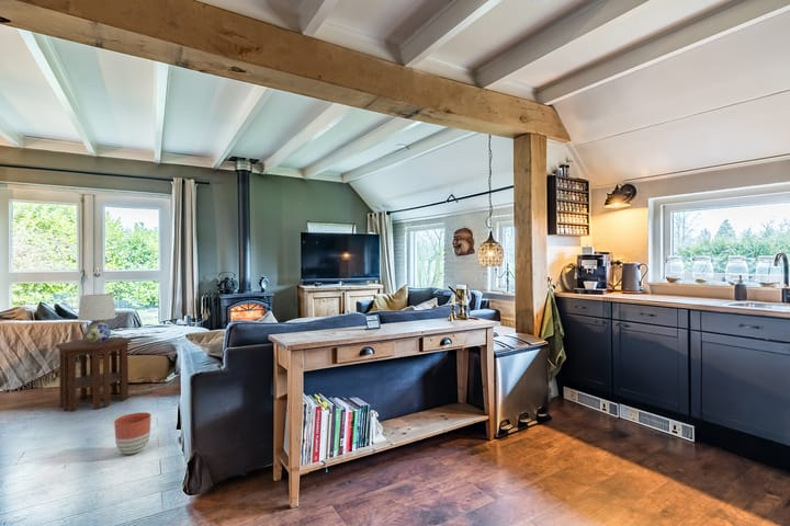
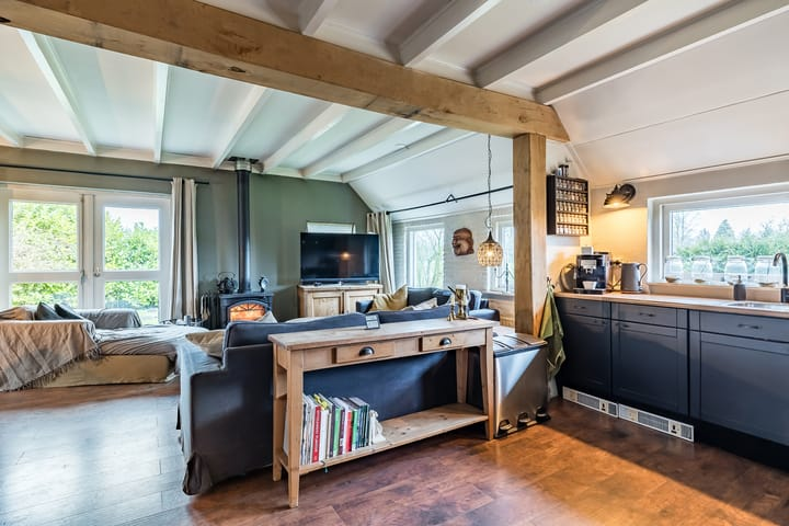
- planter (133, 434)
- side table (94, 371)
- table lamp (97, 317)
